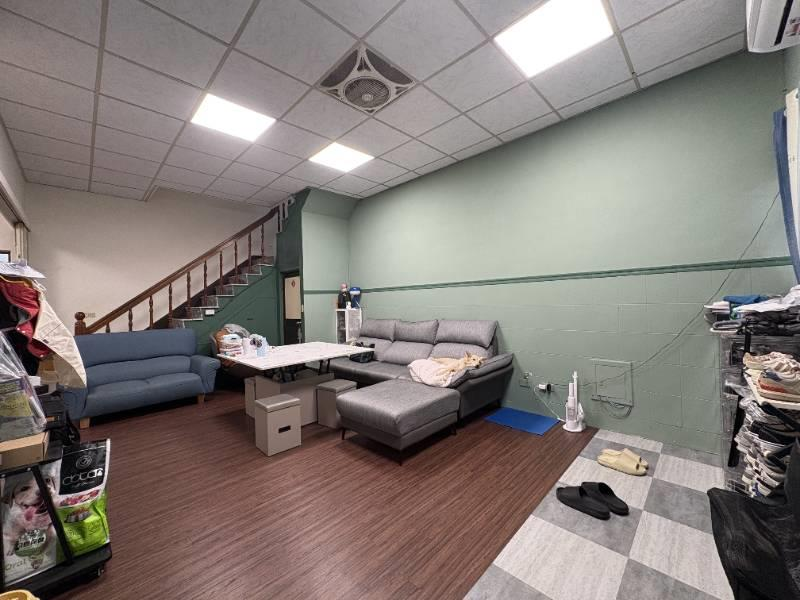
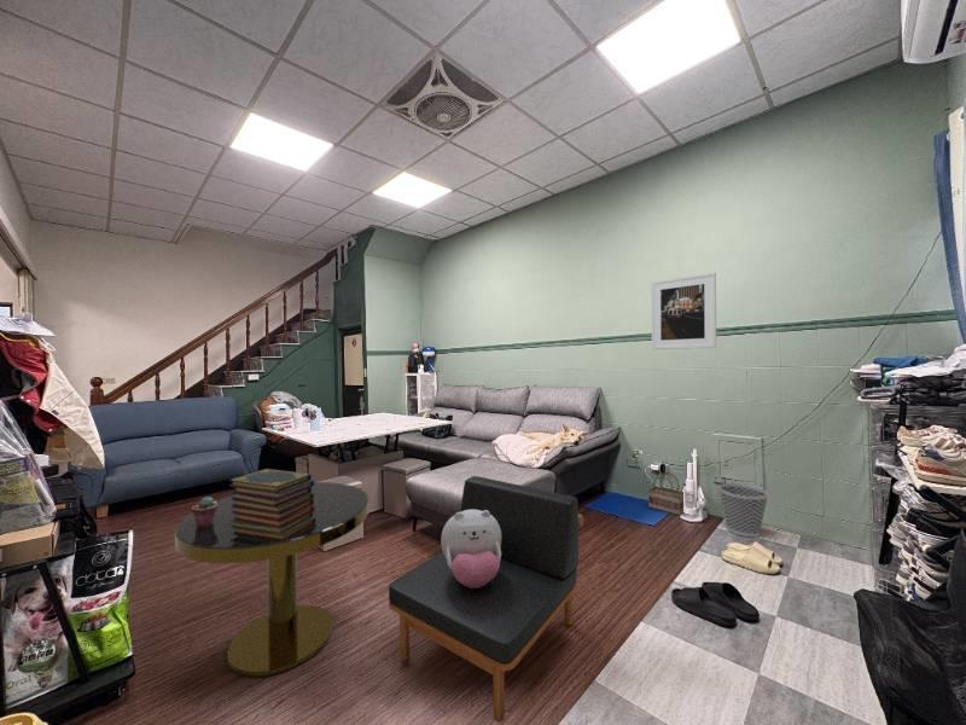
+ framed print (681, 313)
+ book stack (272, 501)
+ armless chair (495, 575)
+ potted succulent (204, 510)
+ side table (281, 574)
+ basket (667, 491)
+ wastebasket (743, 510)
+ plush toy (472, 543)
